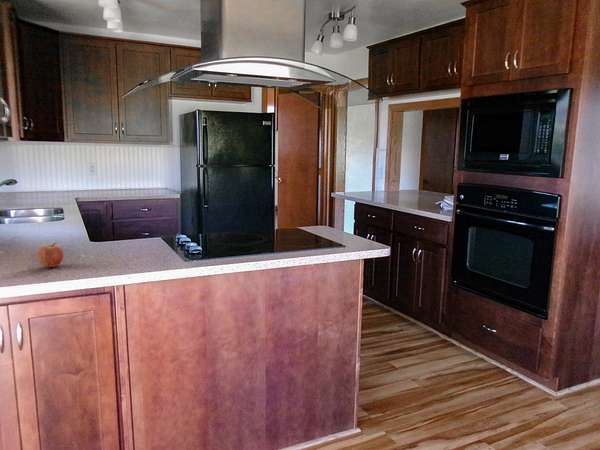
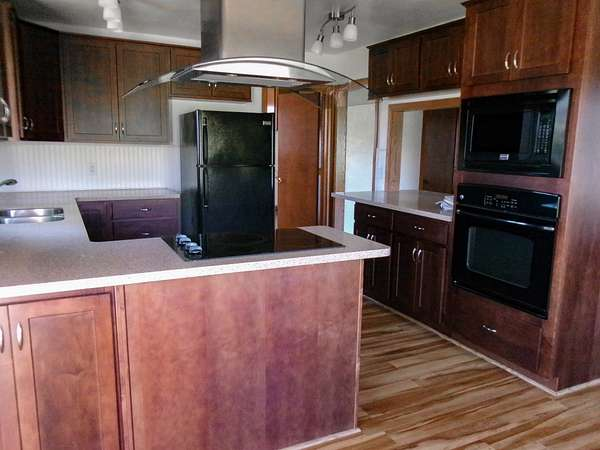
- fruit (50, 255)
